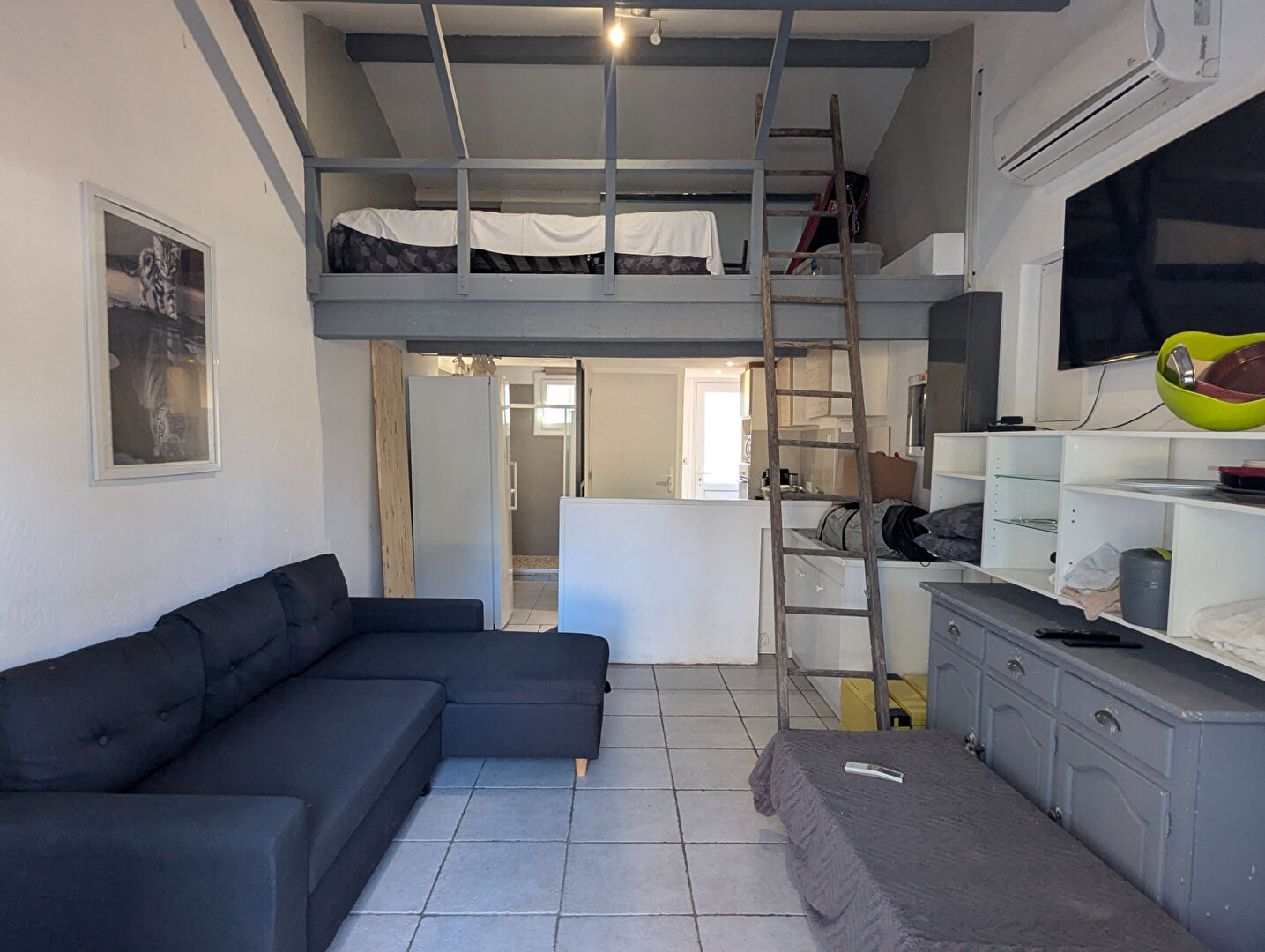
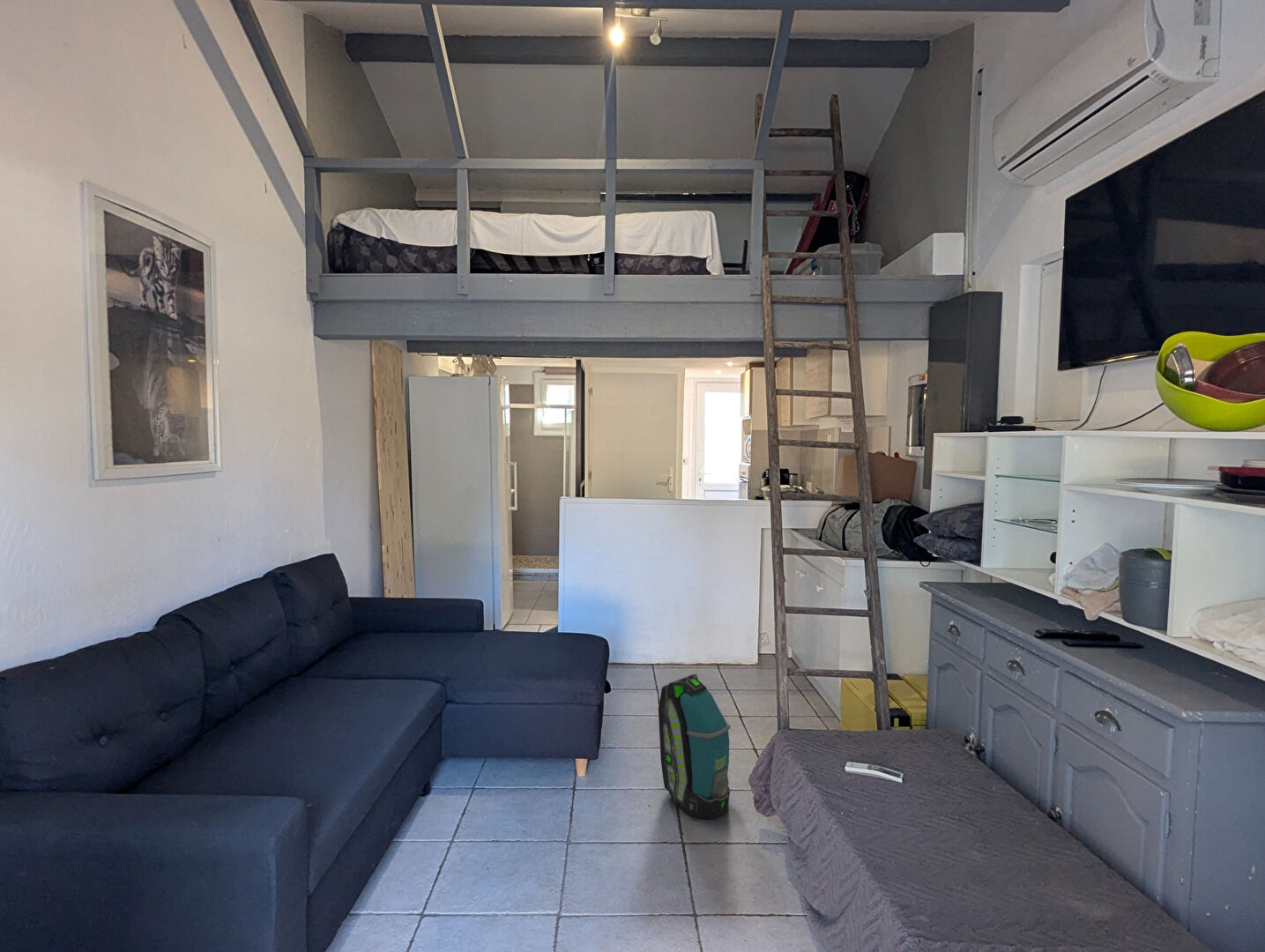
+ backpack (693, 739)
